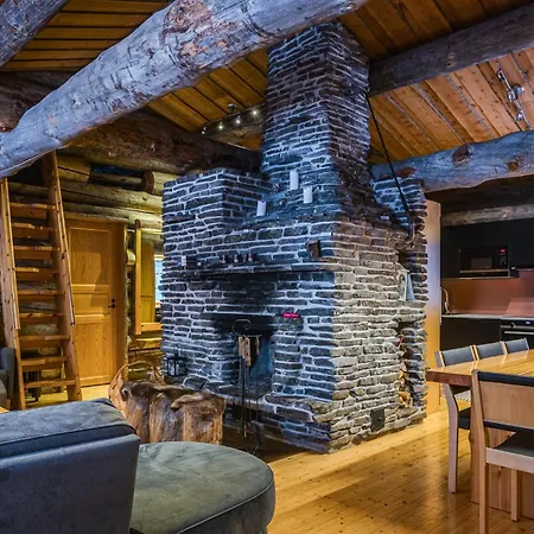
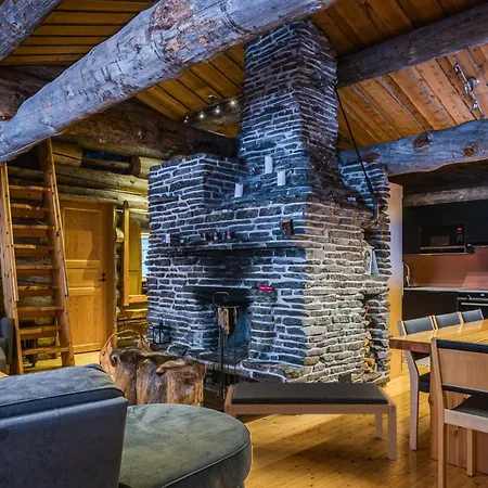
+ bench (307, 413)
